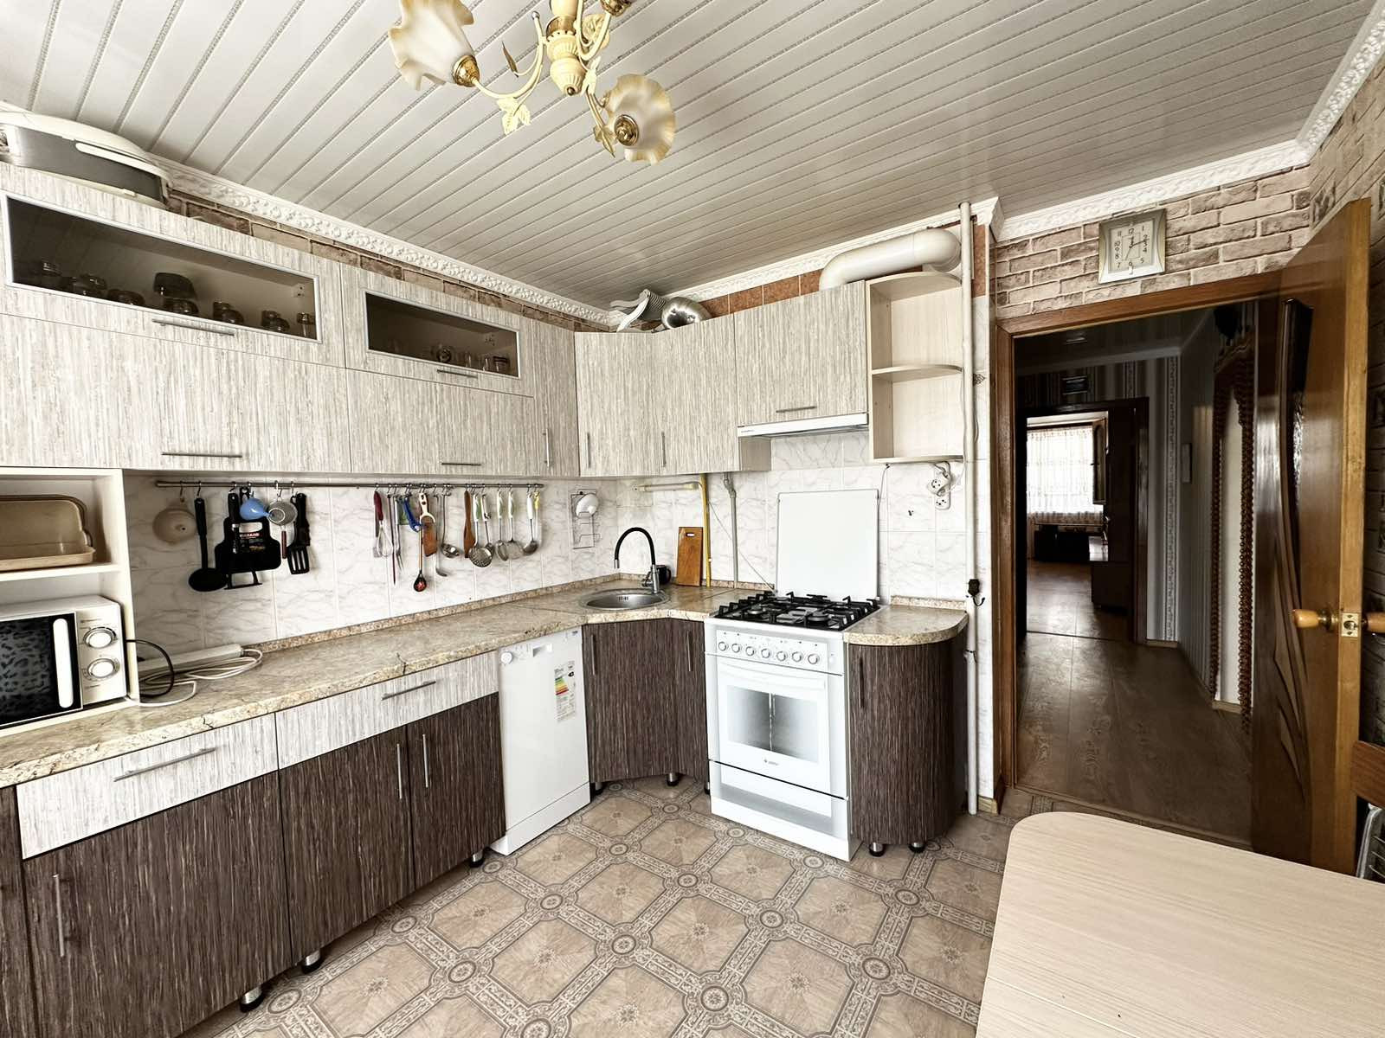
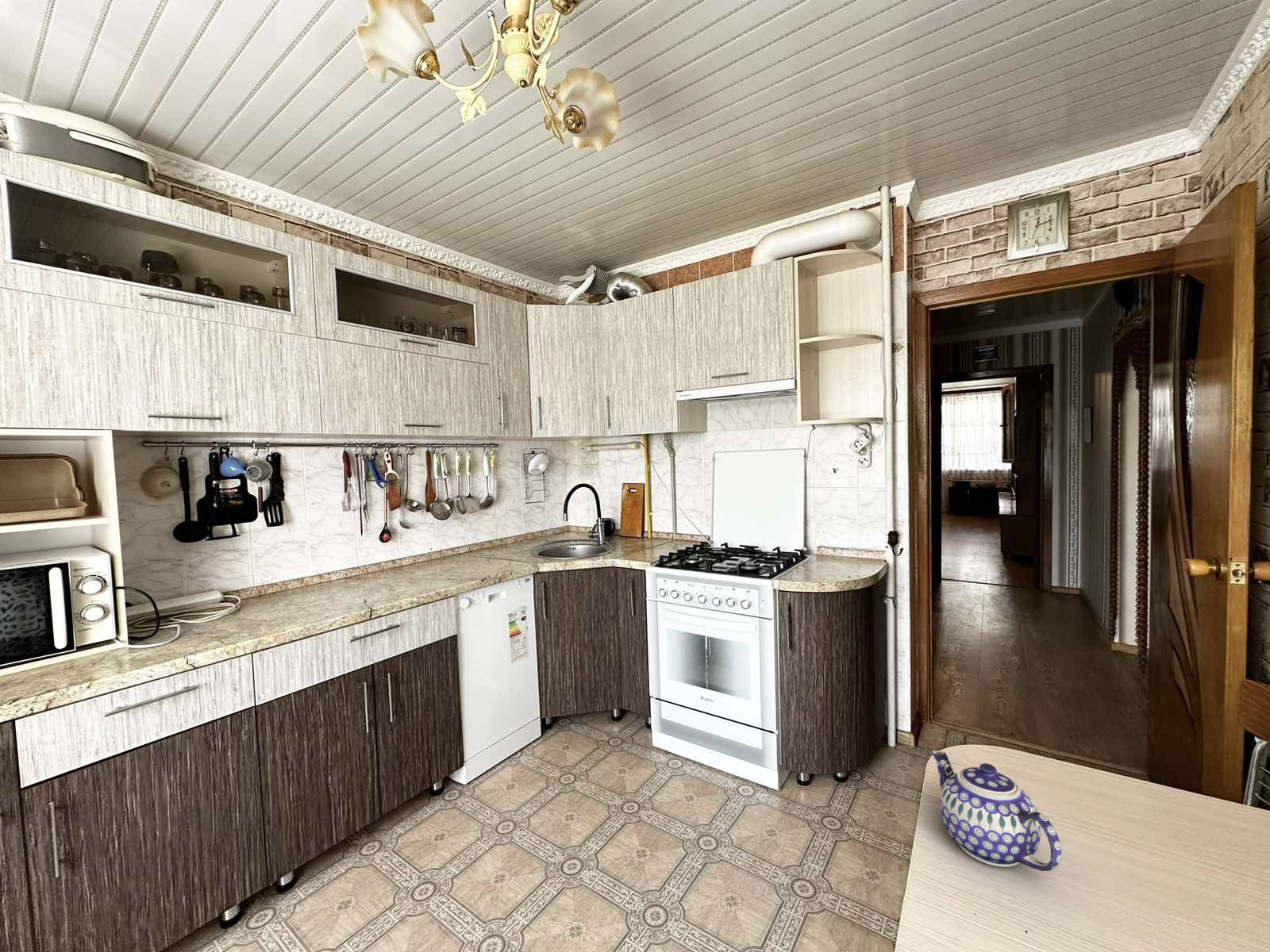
+ teapot (987, 806)
